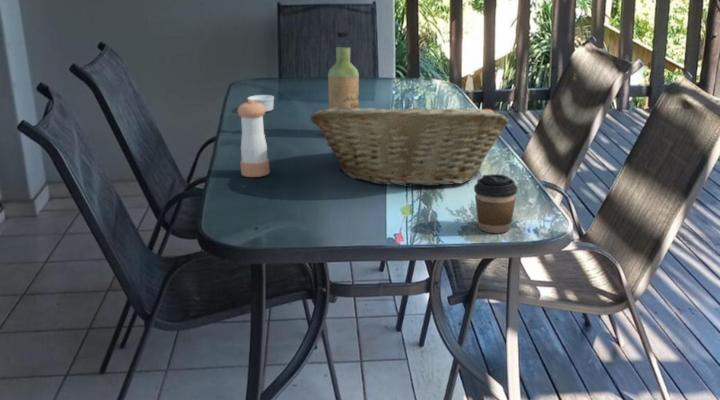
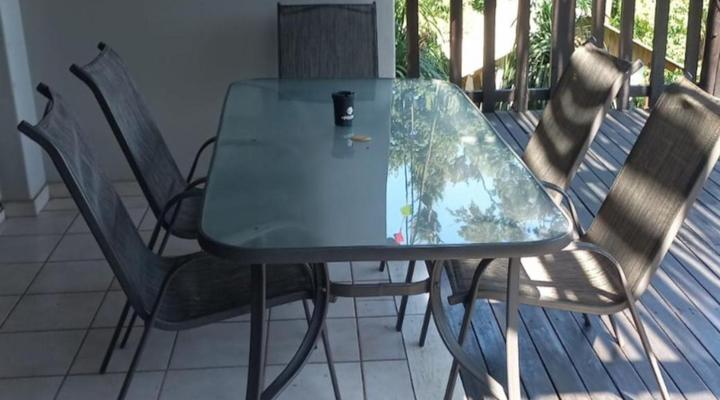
- ramekin (261, 103)
- fruit basket (408, 134)
- pepper shaker (253, 137)
- bottle (343, 83)
- coffee cup (495, 201)
